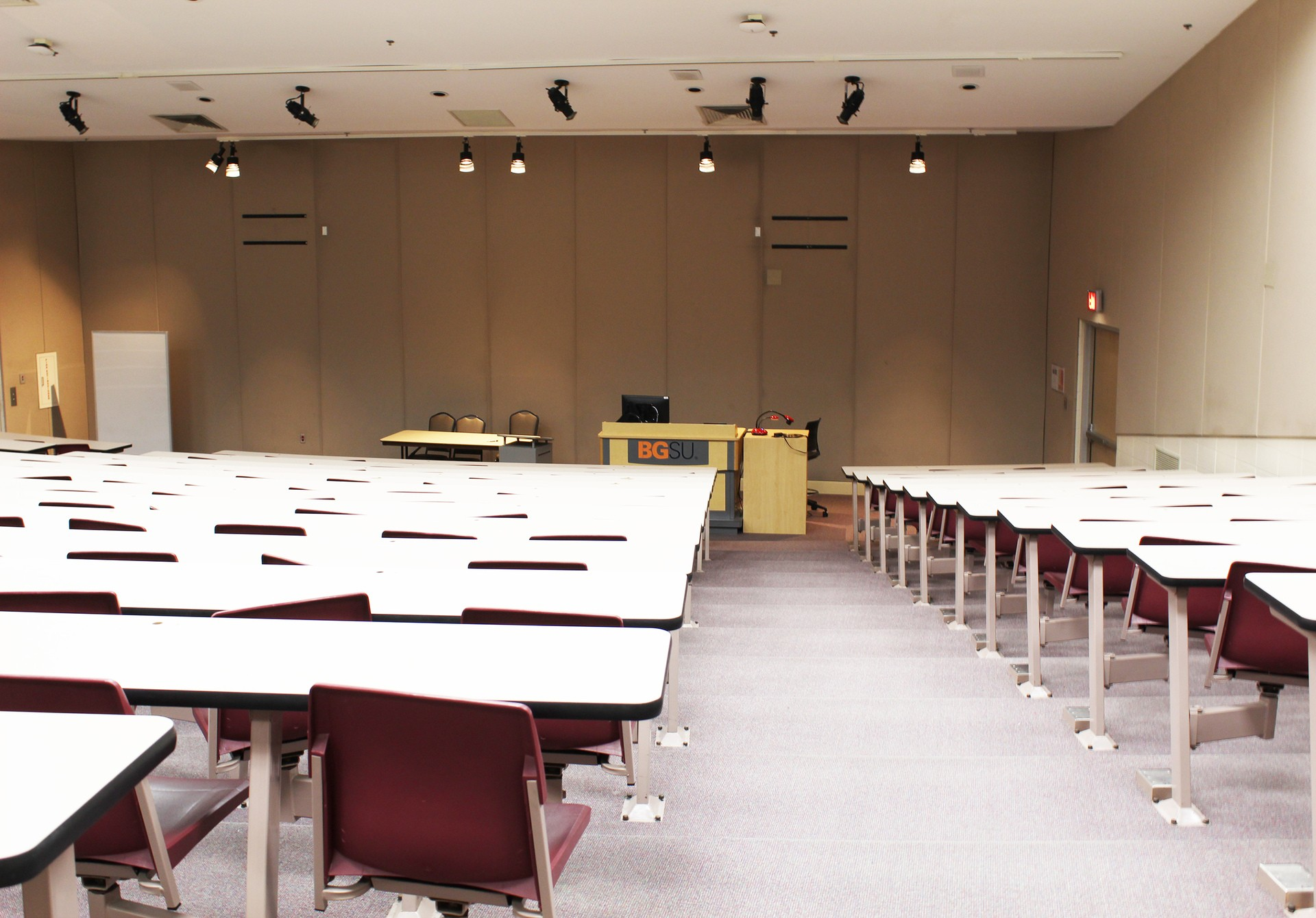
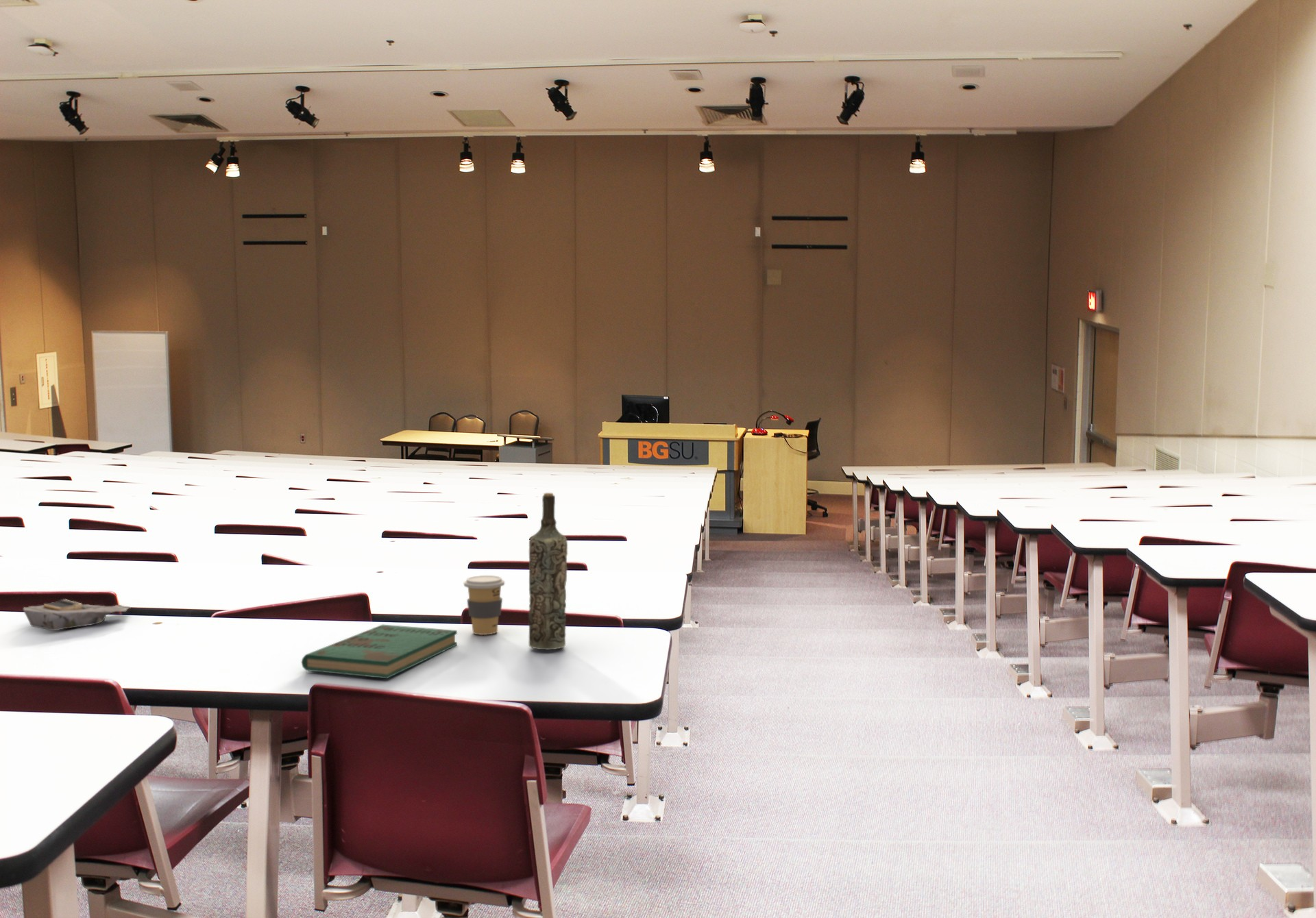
+ bottle (548, 571)
+ calculator (77, 612)
+ coffee cup (484, 605)
+ book (382, 649)
